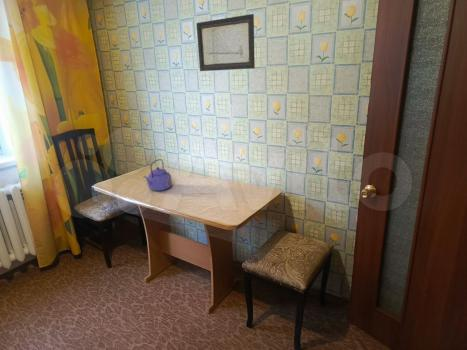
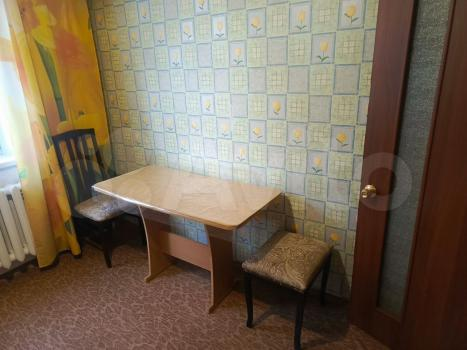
- wall art (224, 45)
- kettle (155, 175)
